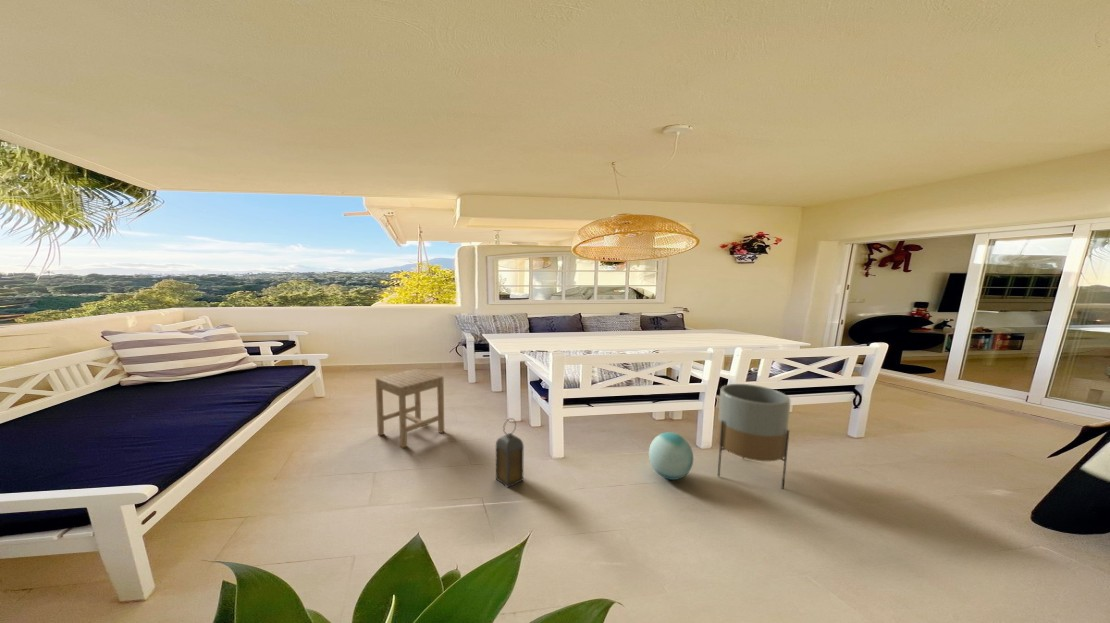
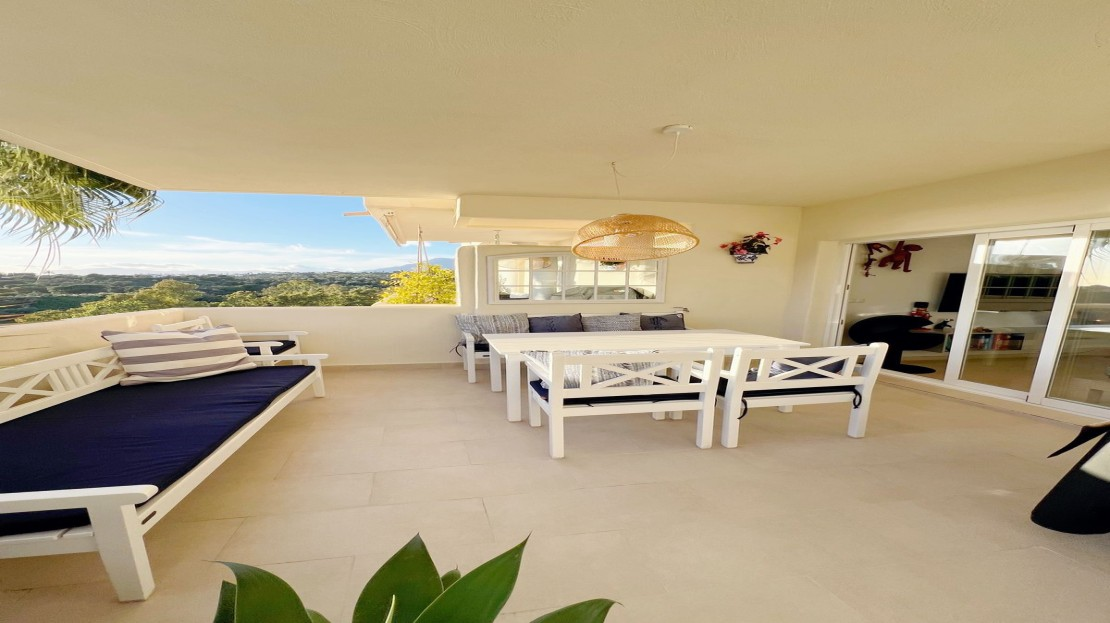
- stool (412, 406)
- planter (749, 434)
- ball (670, 455)
- lantern (509, 449)
